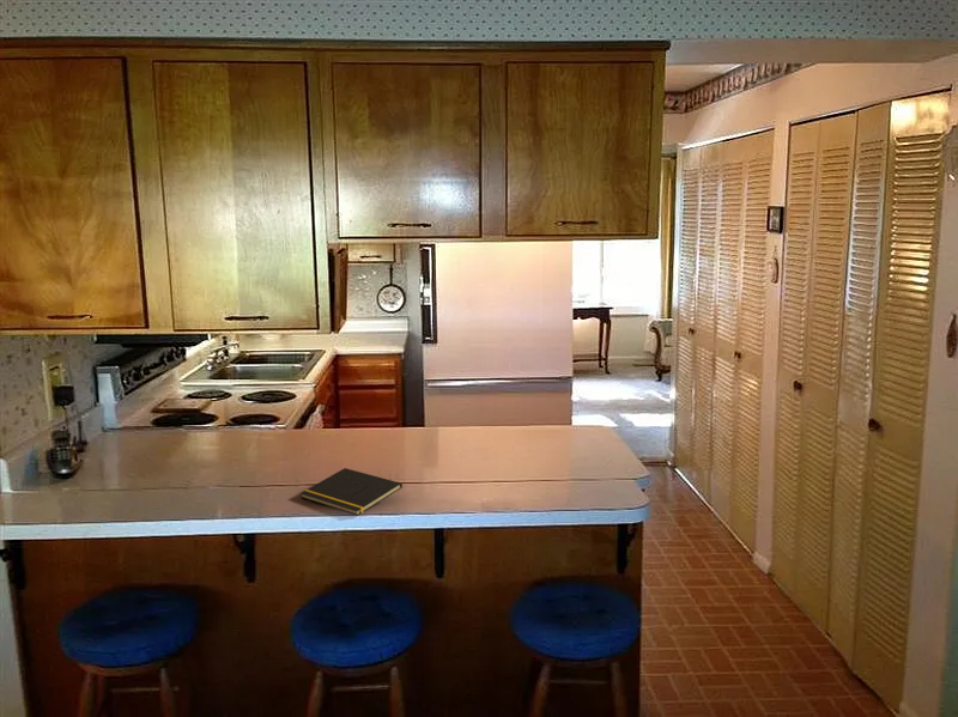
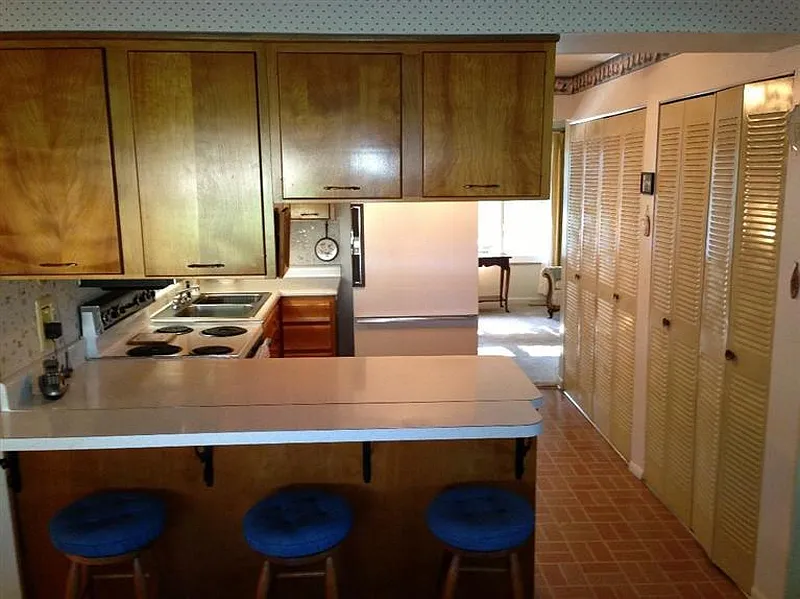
- notepad (351, 490)
